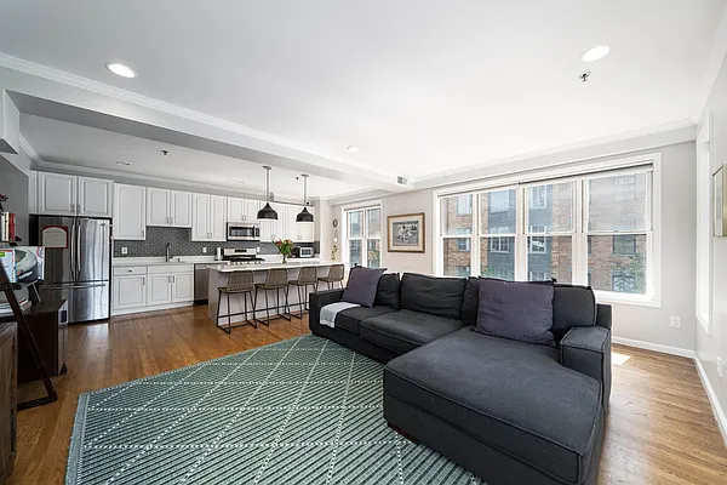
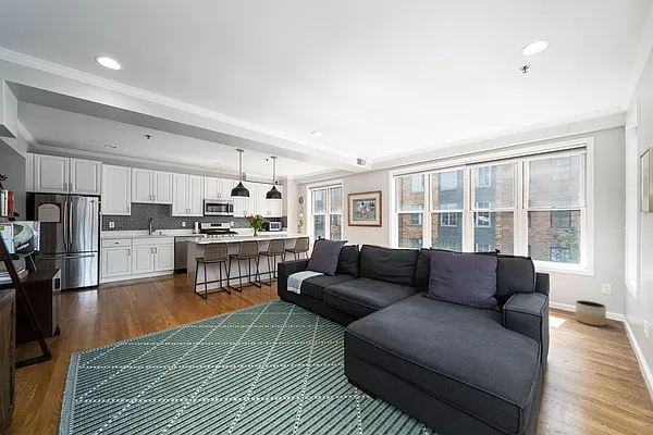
+ planter (590, 312)
